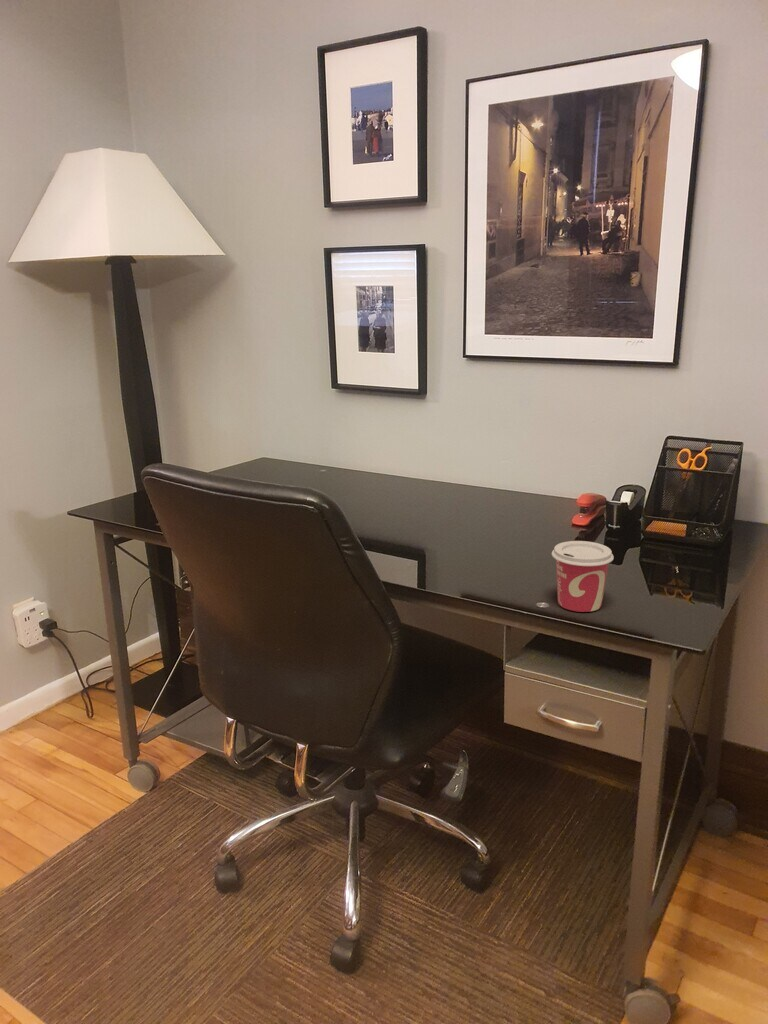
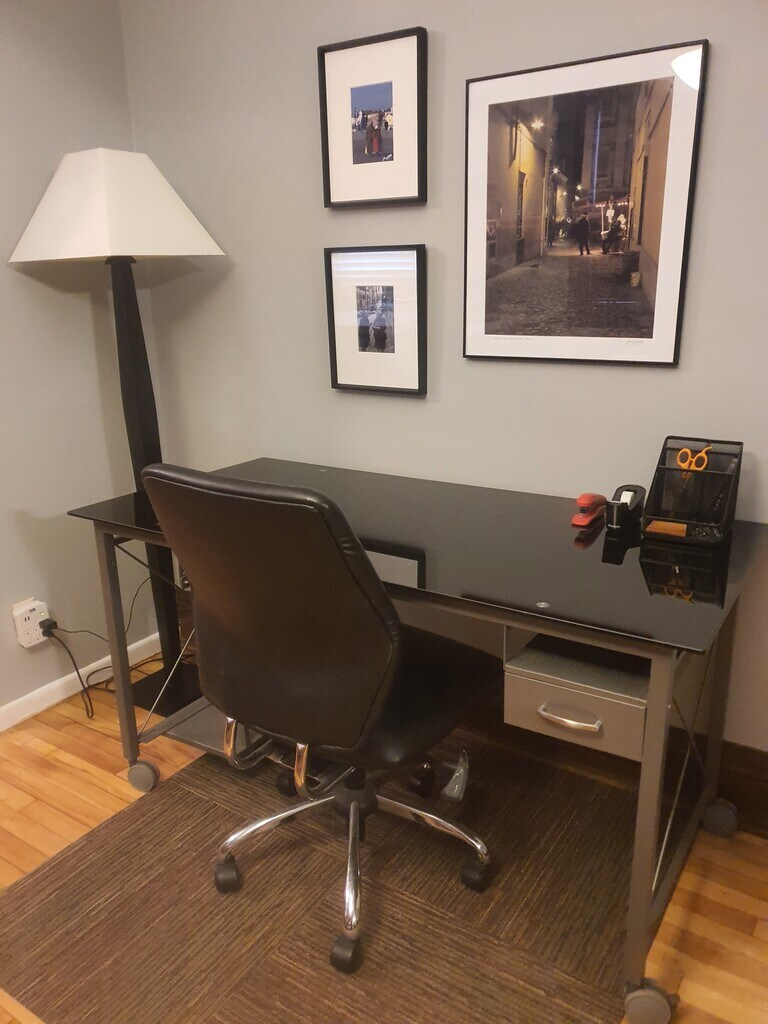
- cup (581, 576)
